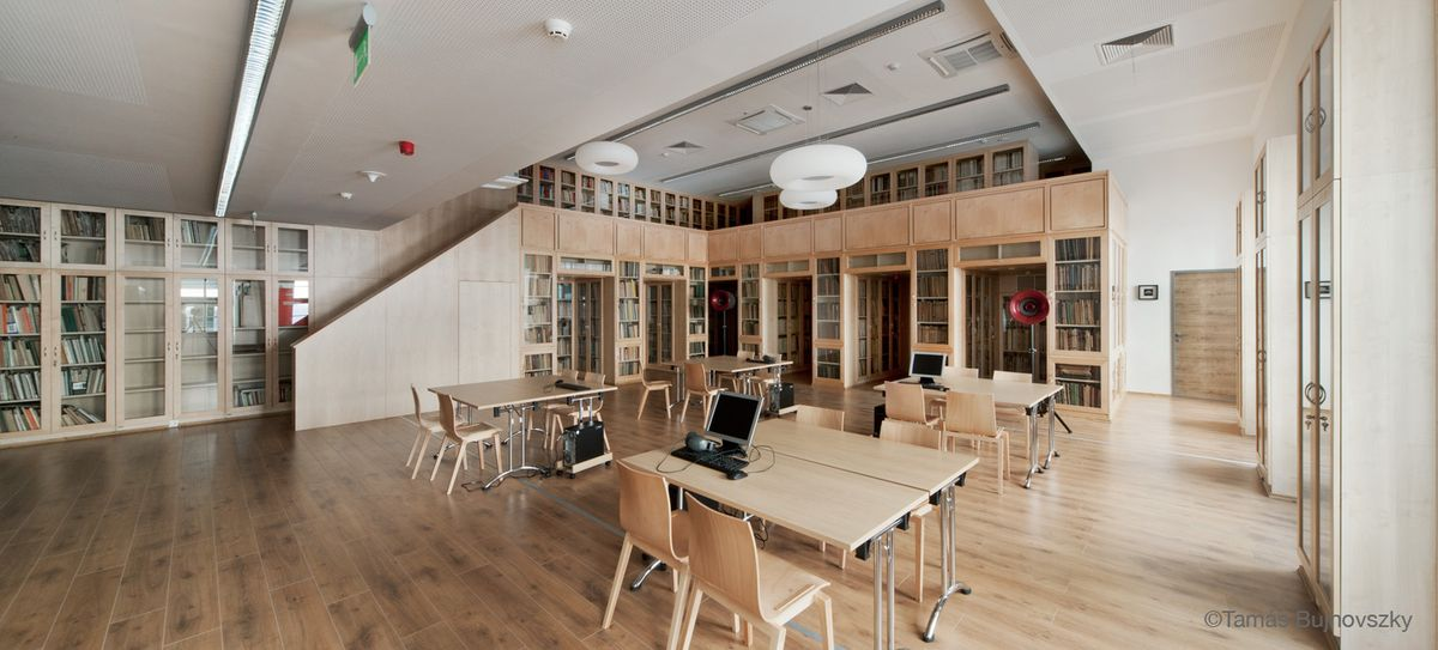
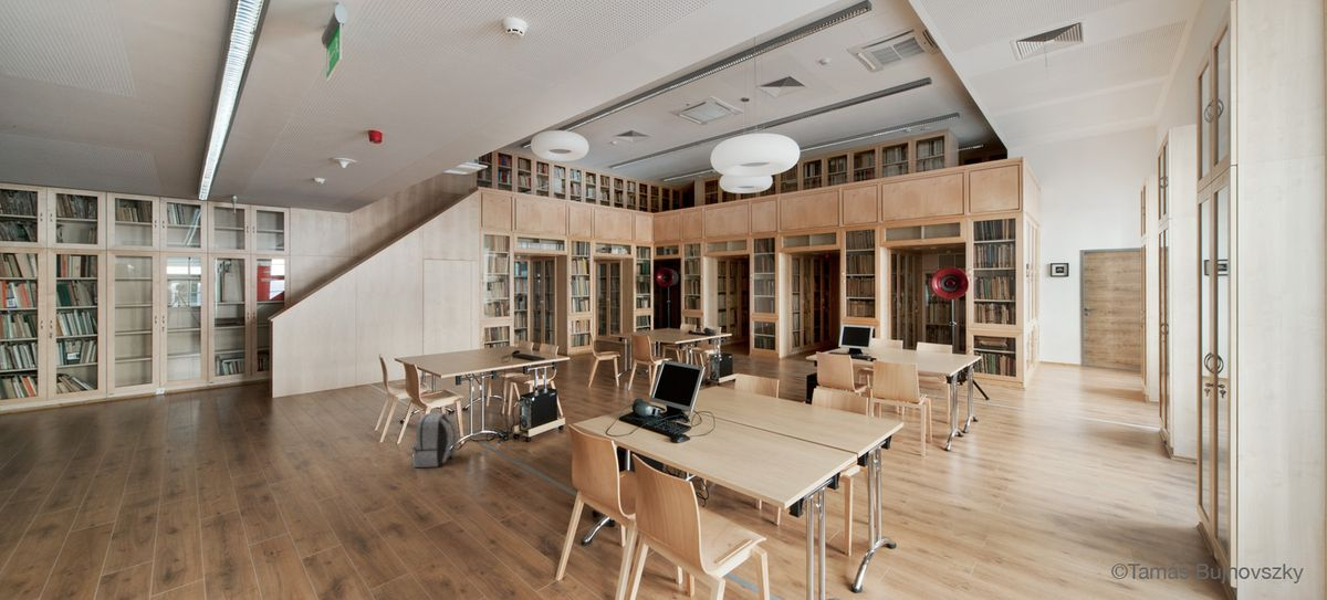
+ backpack (436, 438)
